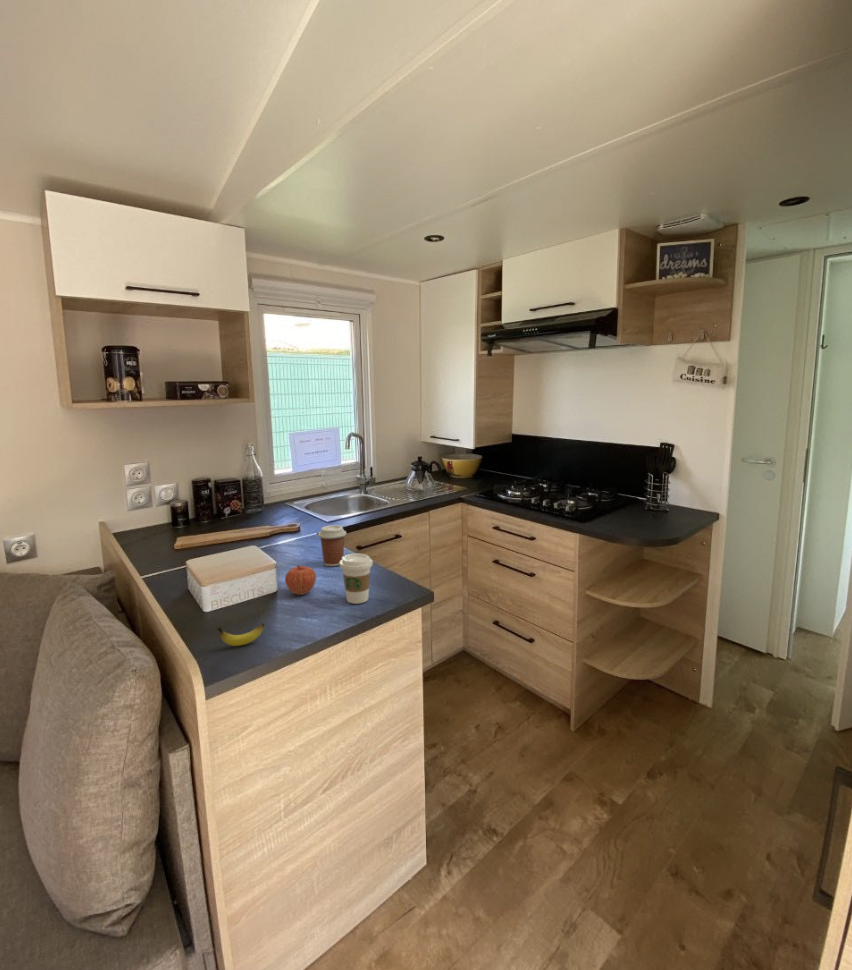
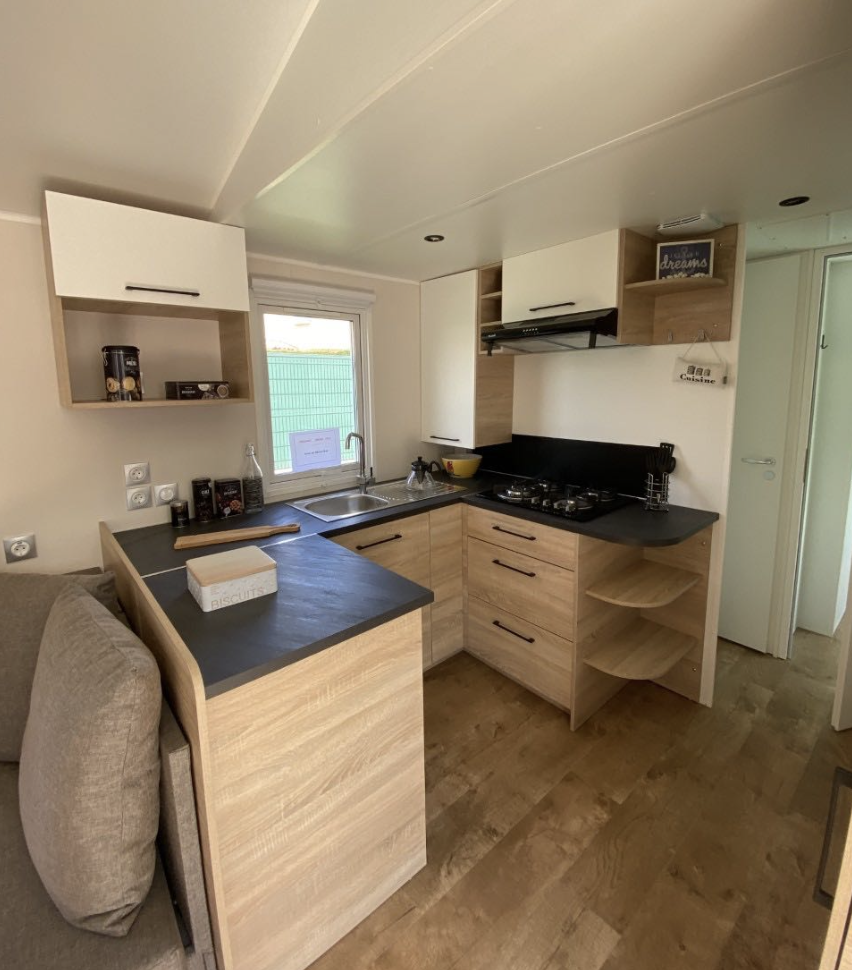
- coffee cup (356, 578)
- banana (242, 634)
- apple (300, 578)
- coffee cup (332, 545)
